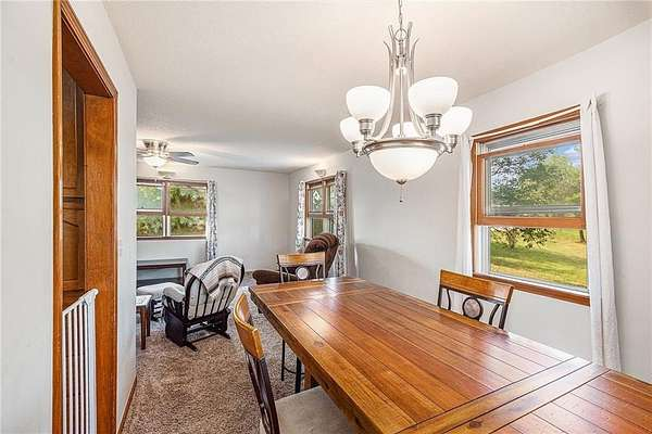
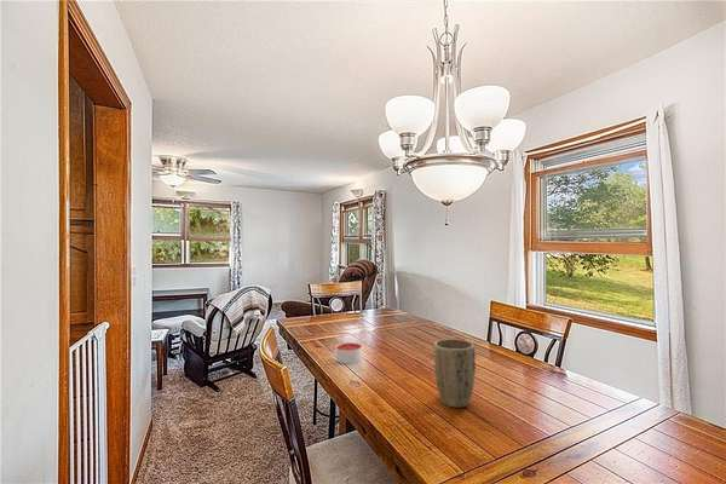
+ candle (348, 352)
+ plant pot (454, 371)
